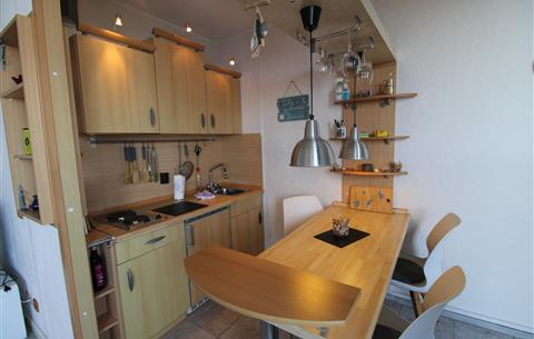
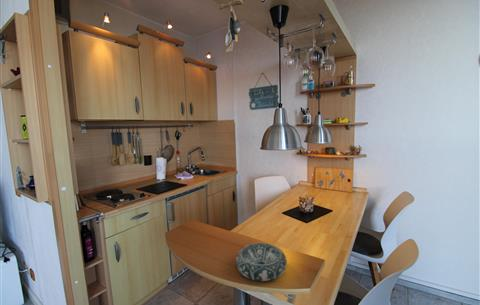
+ decorative bowl (261, 260)
